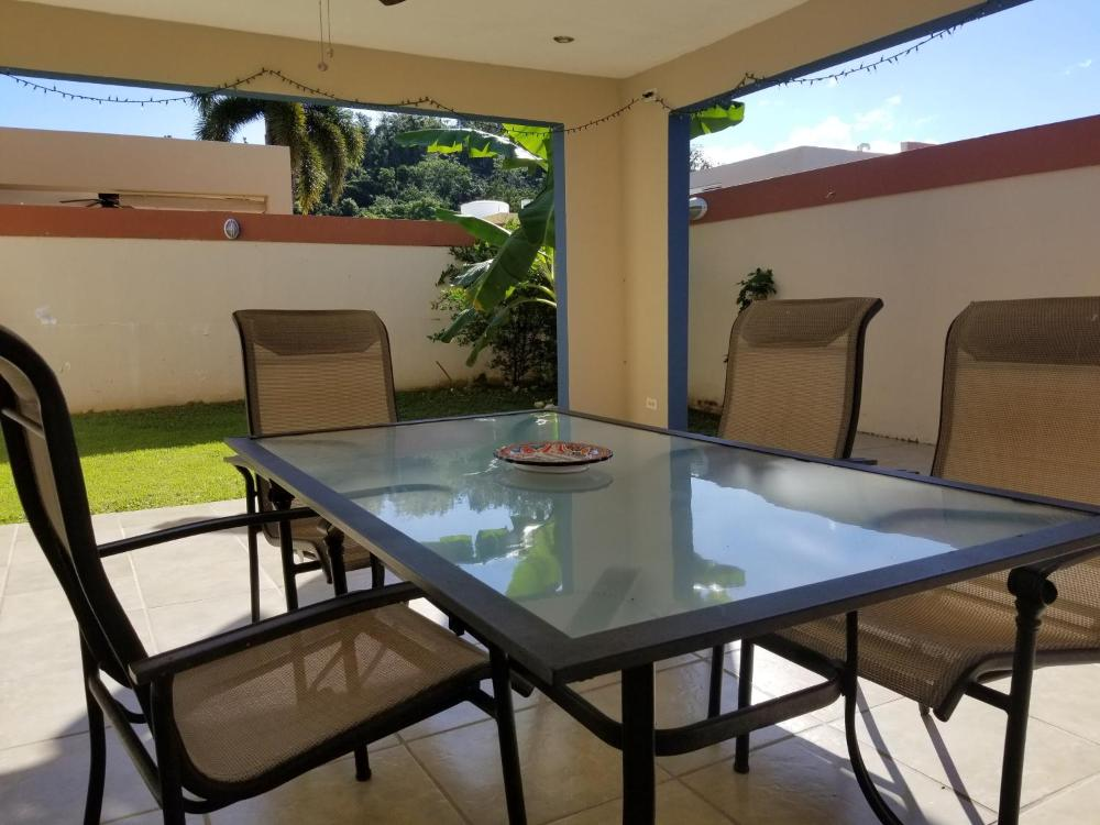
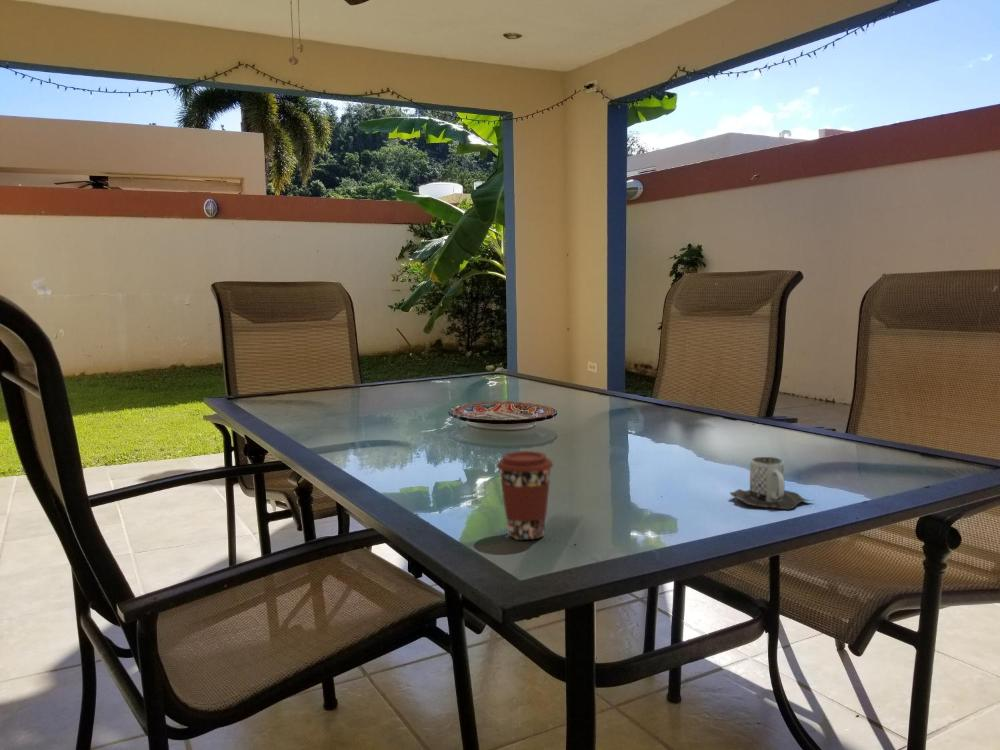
+ mug (769, 480)
+ coffee cup (525, 495)
